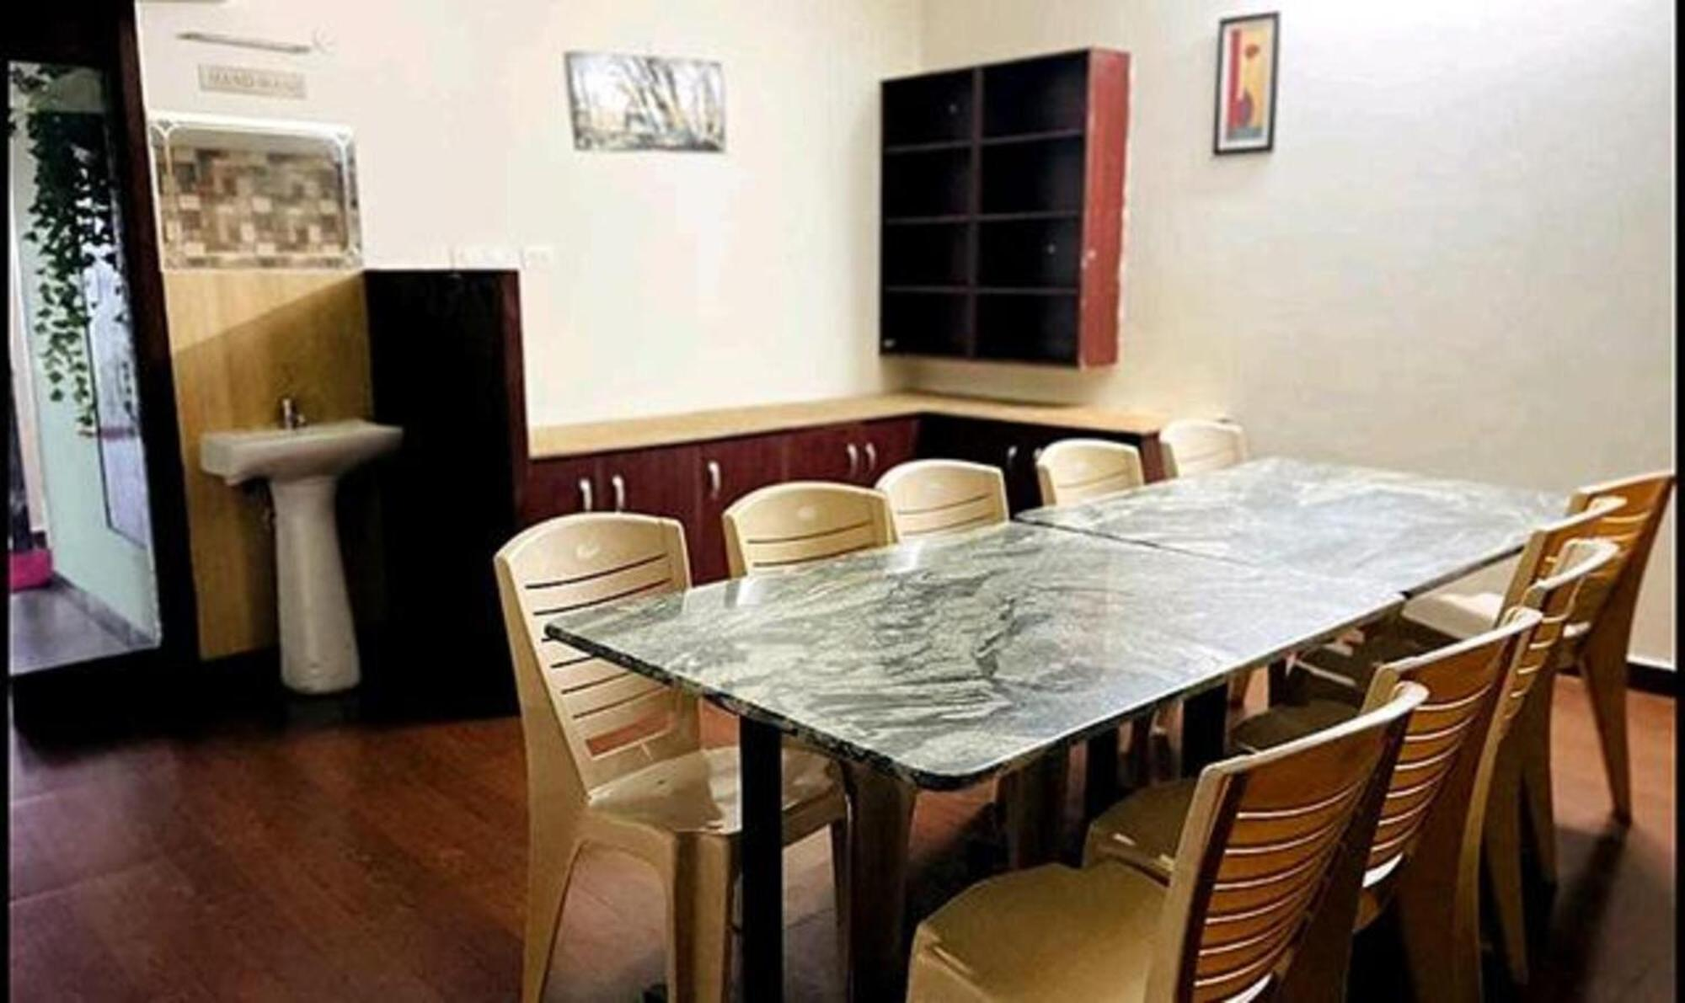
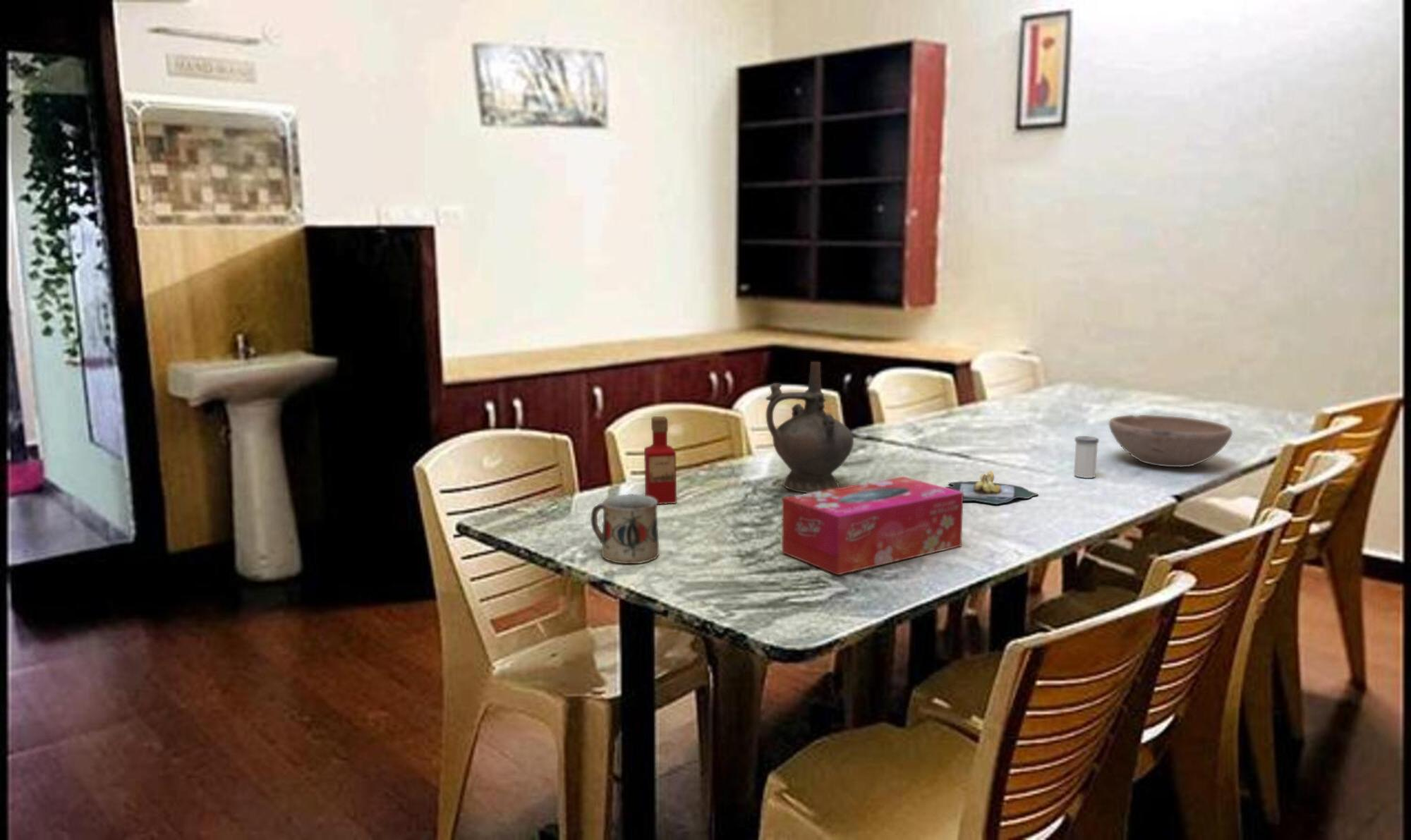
+ ceremonial vessel (809, 425)
+ mug (626, 527)
+ tissue box (873, 522)
+ bowl (1168, 442)
+ tabasco sauce (660, 458)
+ banana bunch (985, 482)
+ salt shaker (1086, 456)
